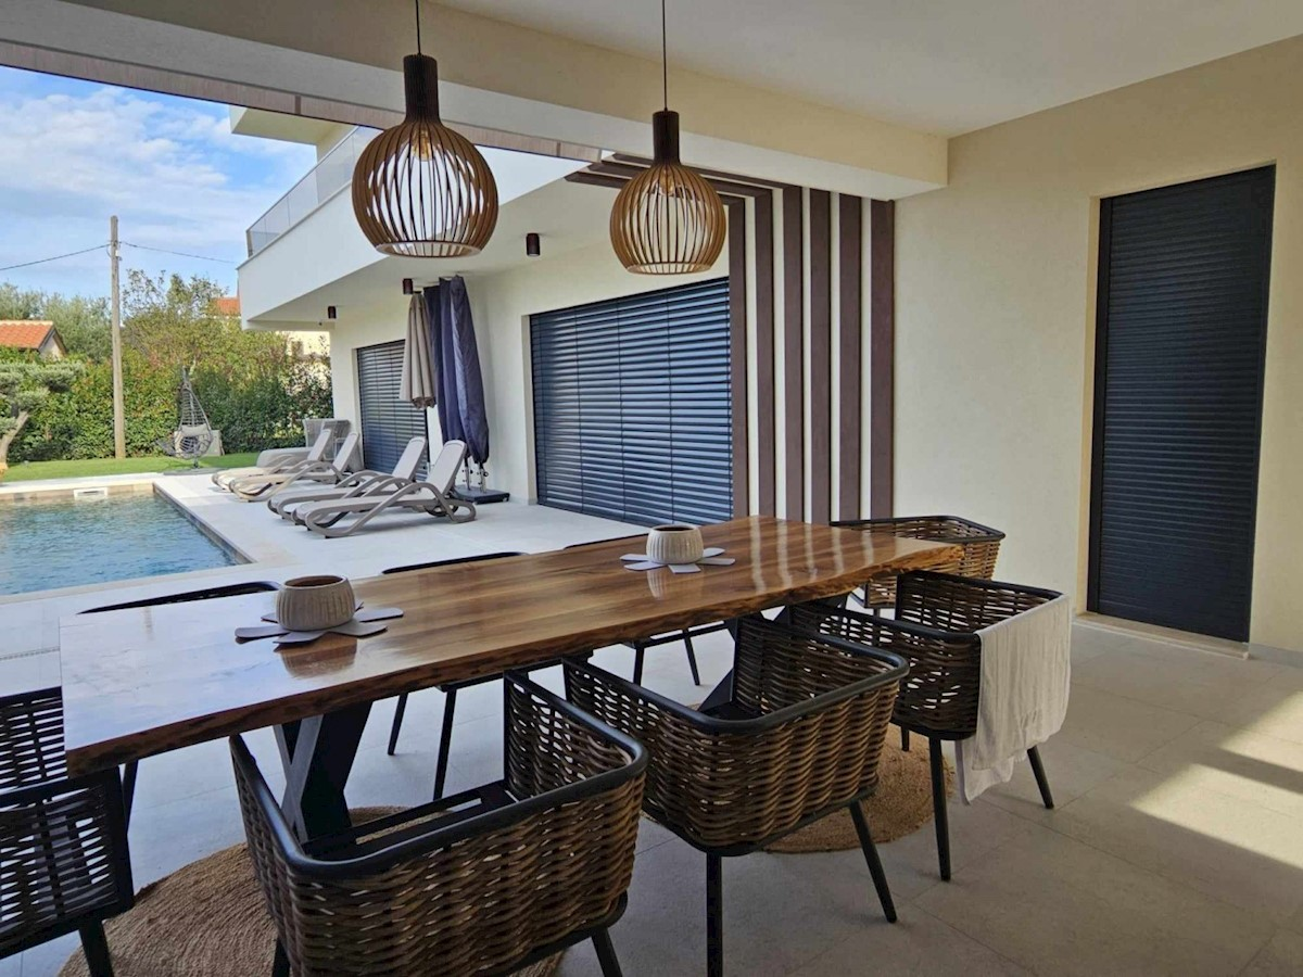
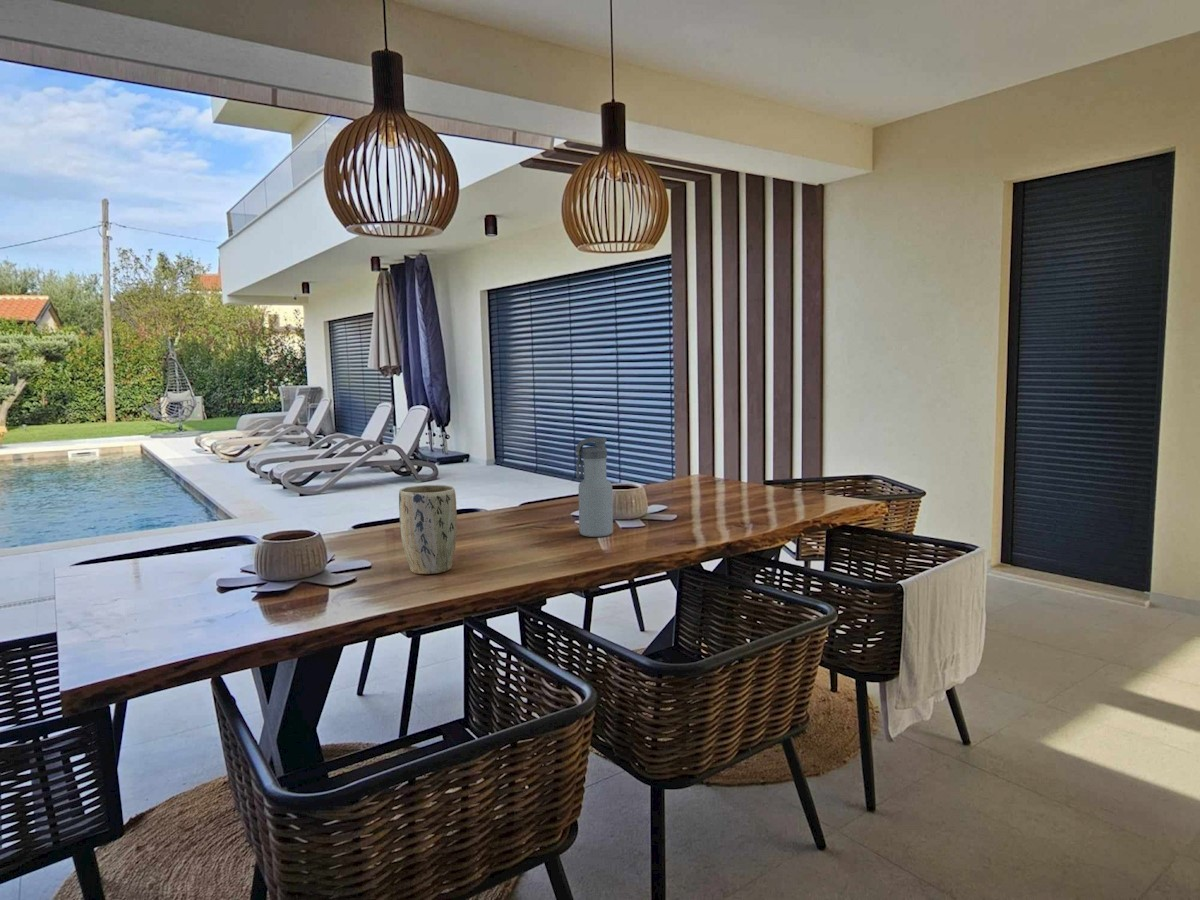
+ plant pot (428, 529)
+ water bottle (594, 486)
